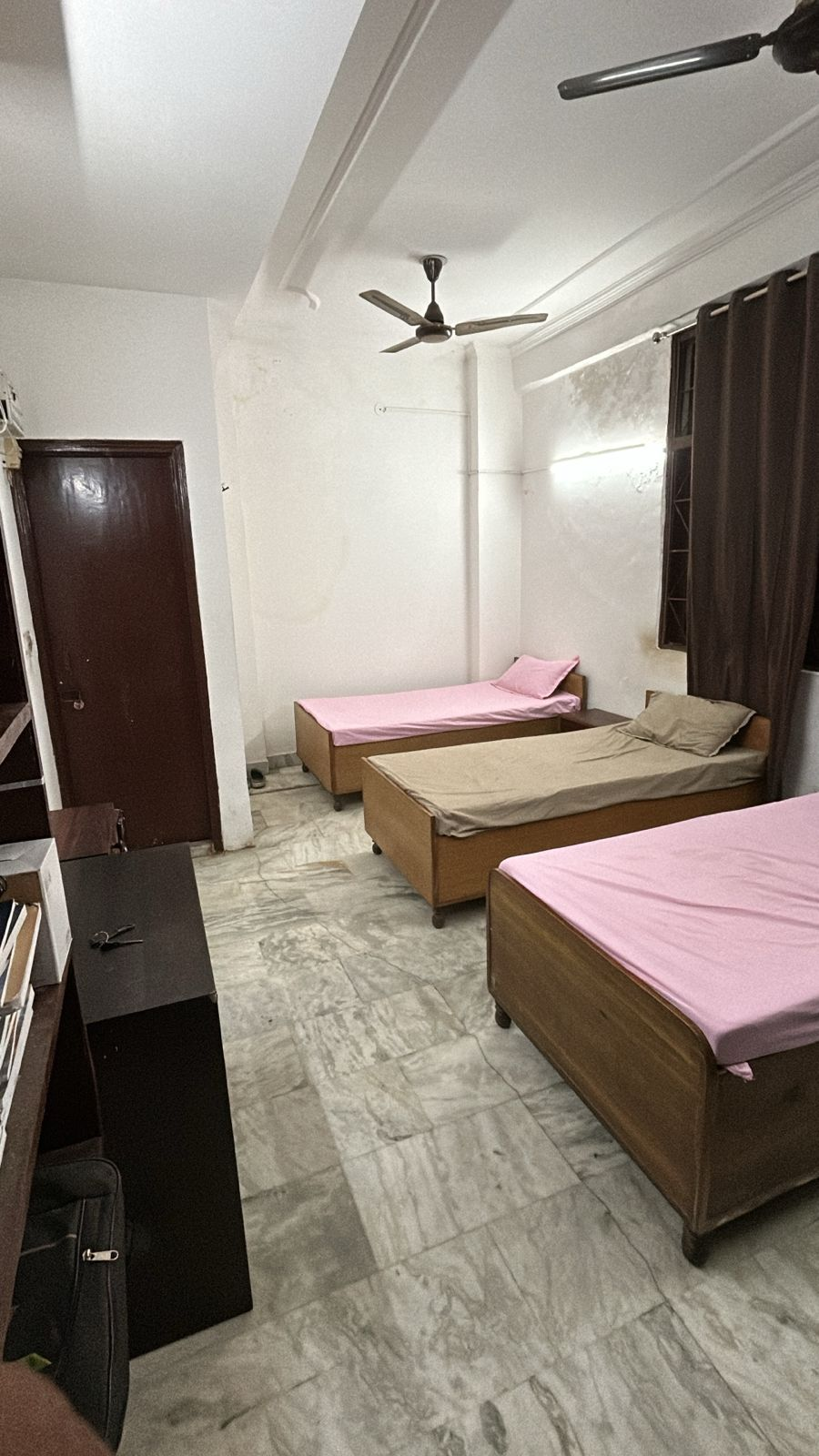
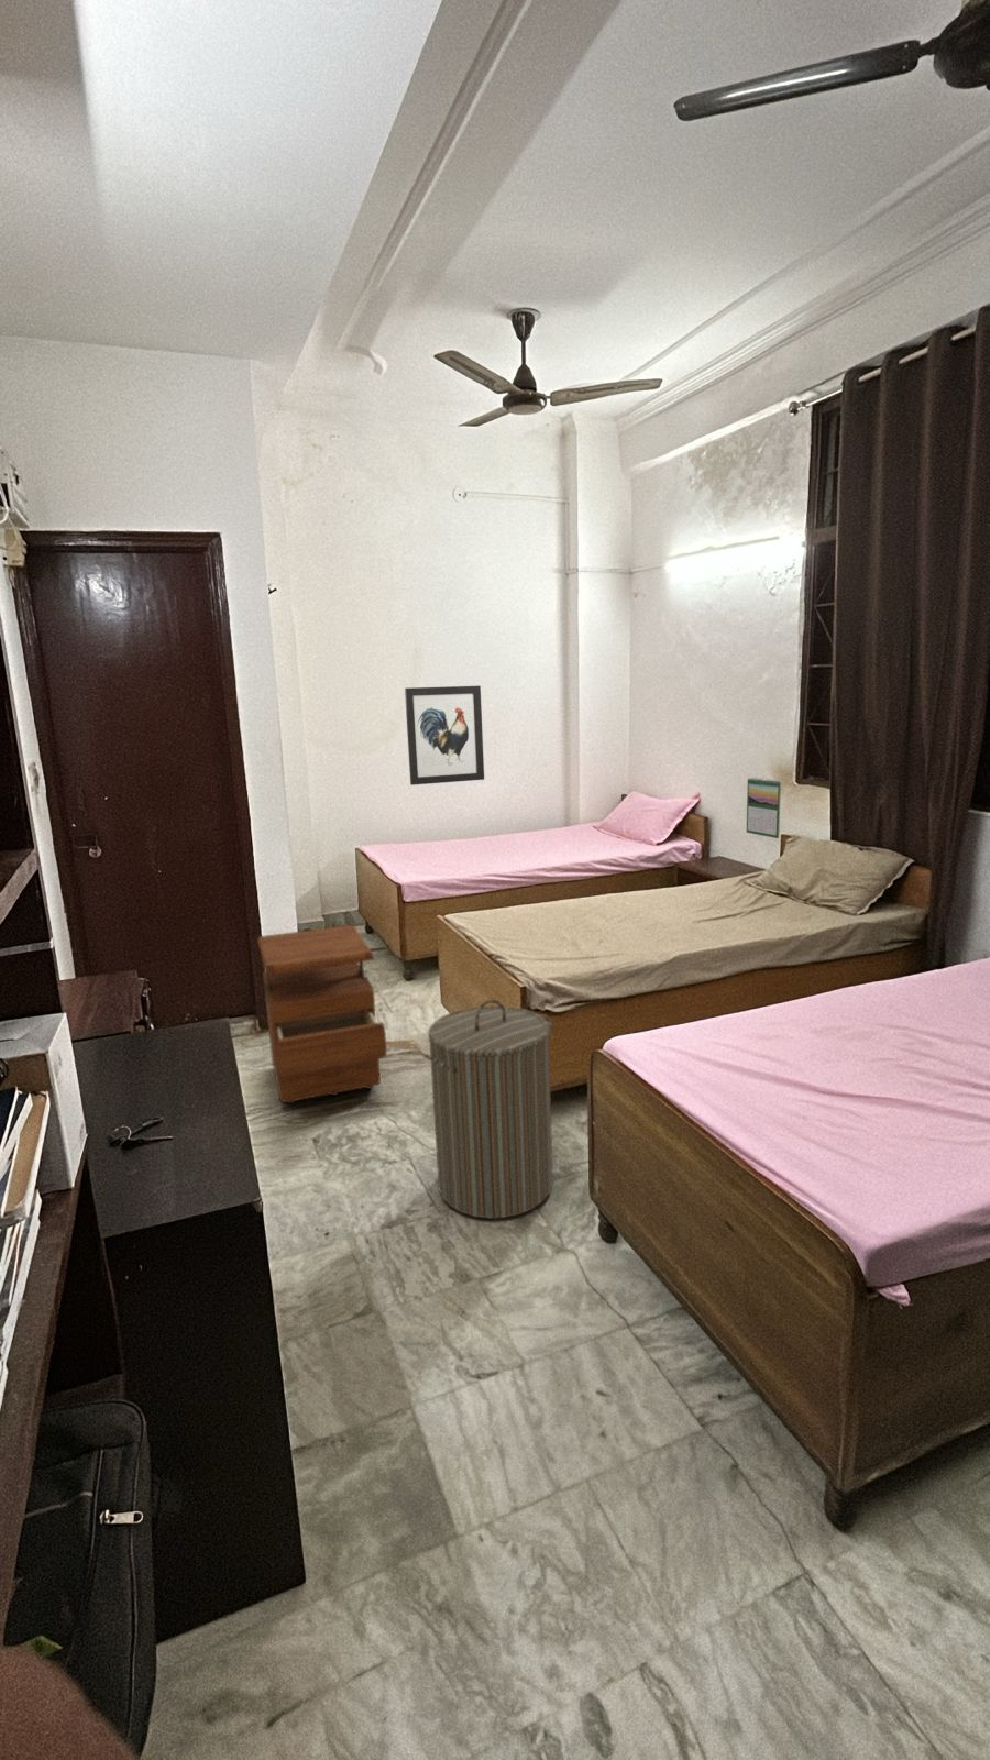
+ calendar (763, 806)
+ laundry hamper (491, 1094)
+ wall art (446, 735)
+ nightstand (322, 1020)
